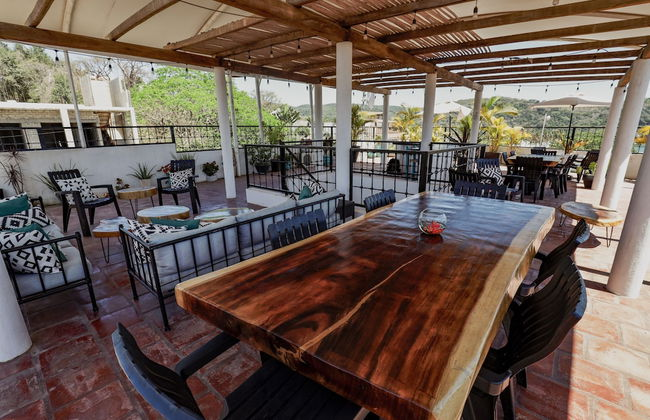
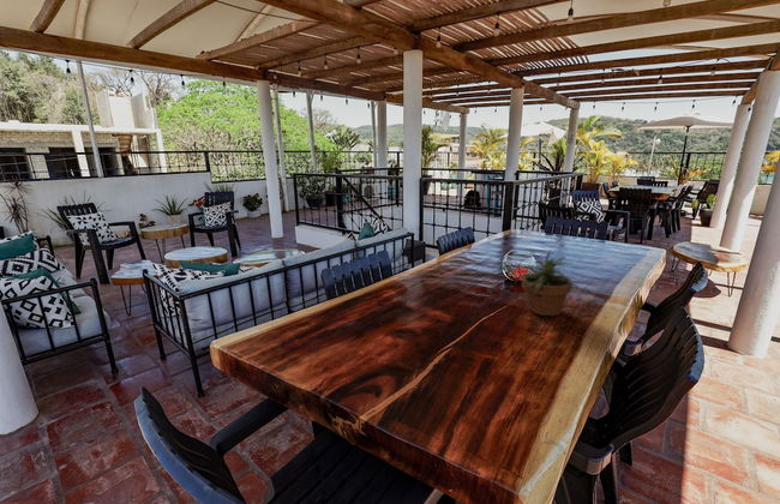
+ potted plant (547, 281)
